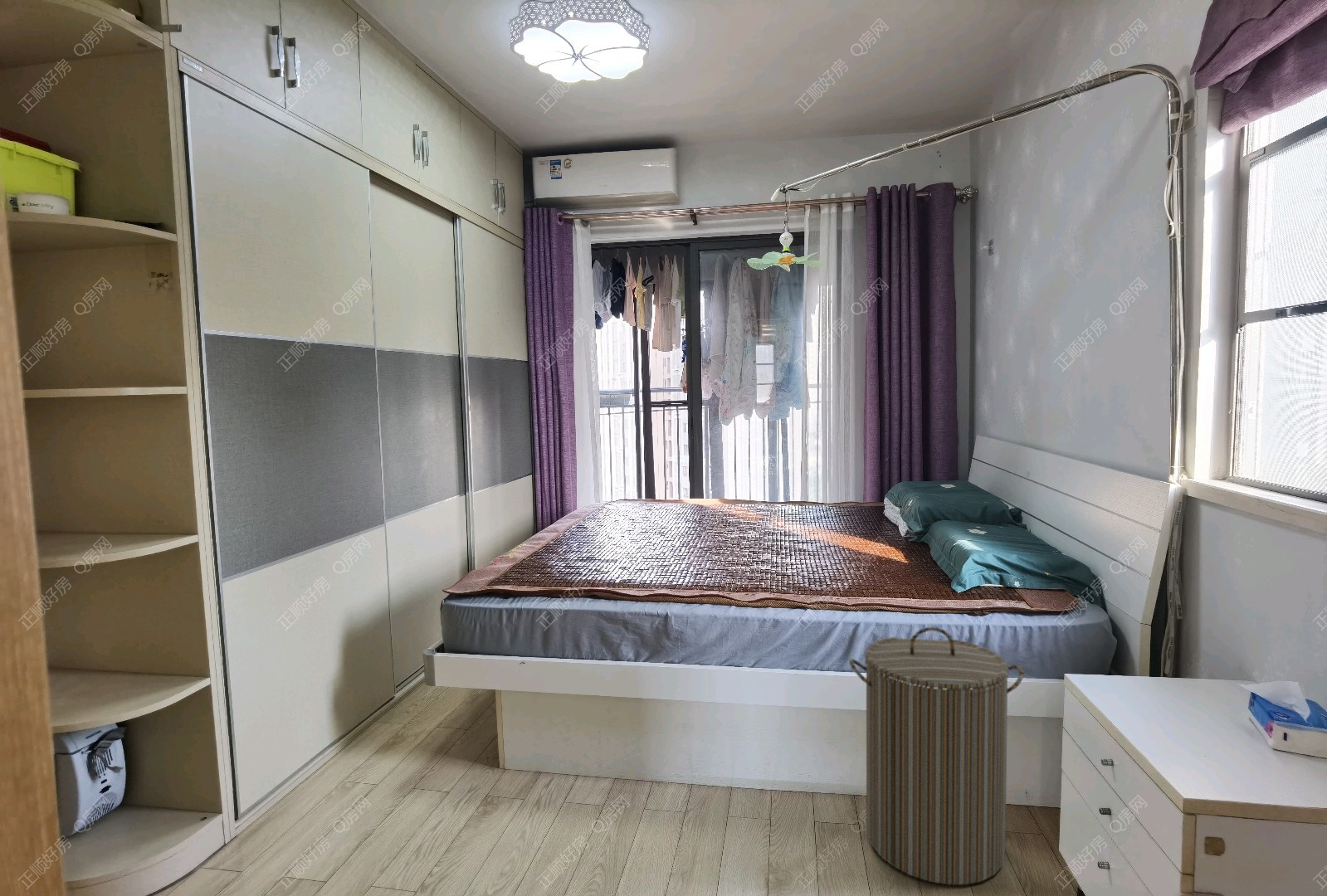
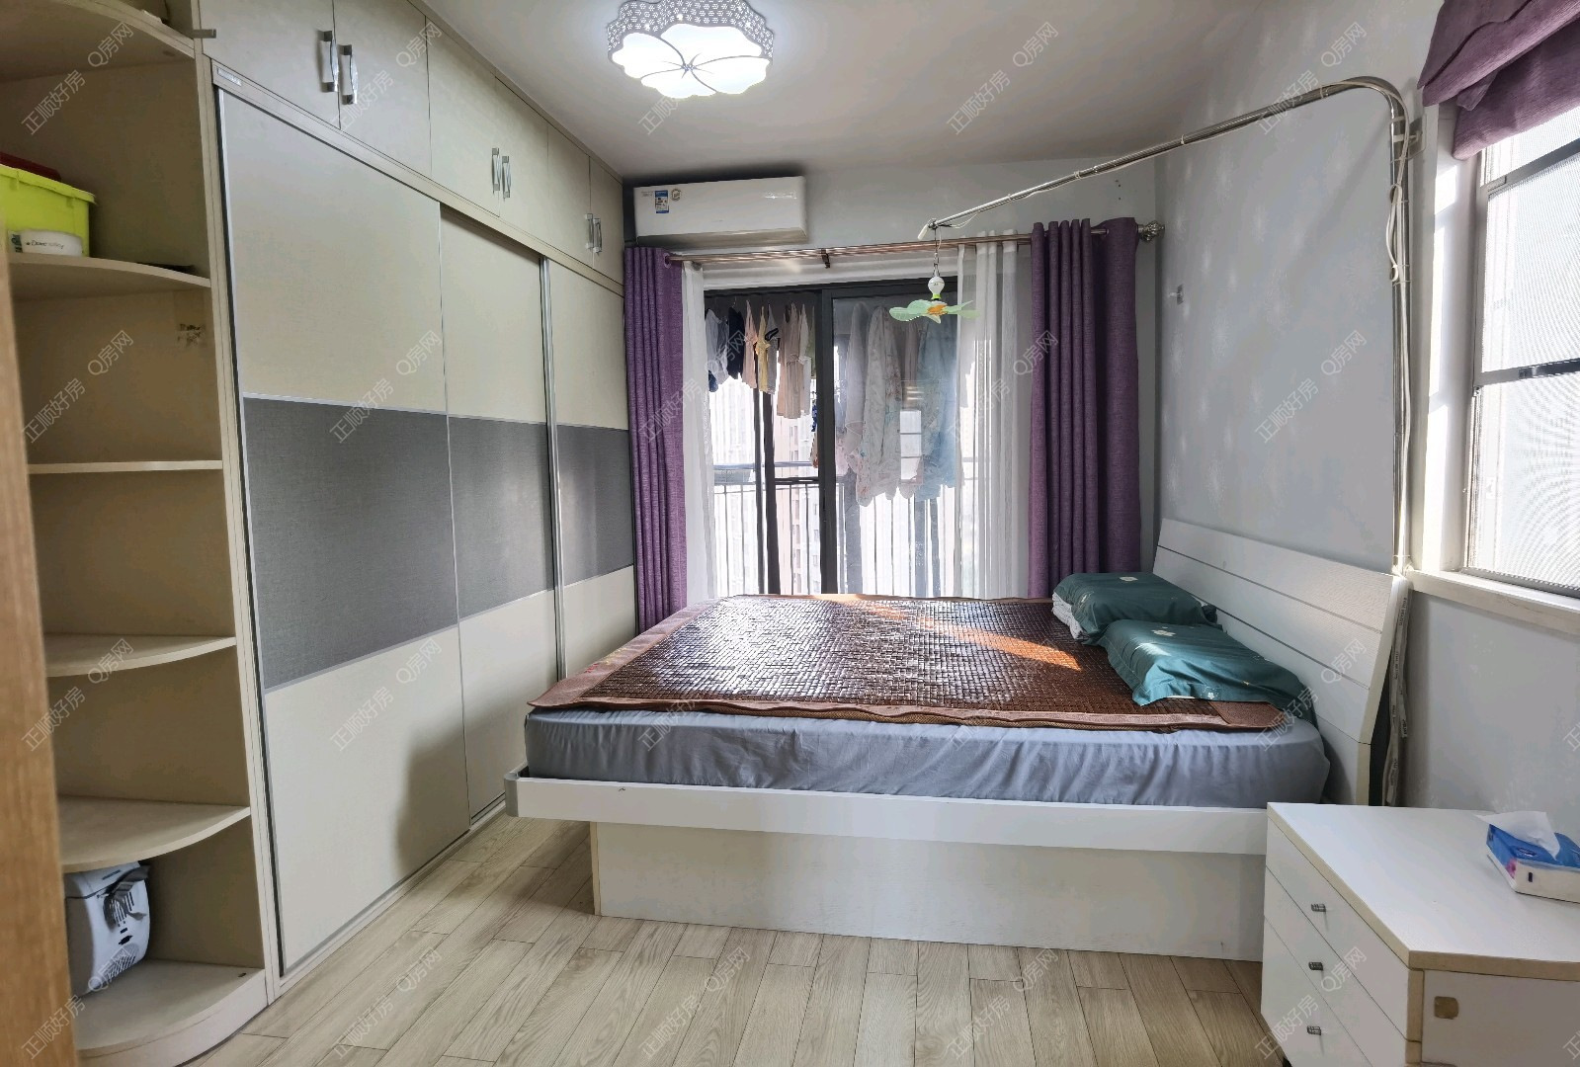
- laundry hamper (934, 736)
